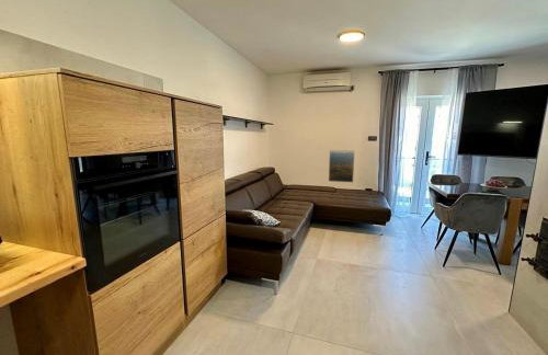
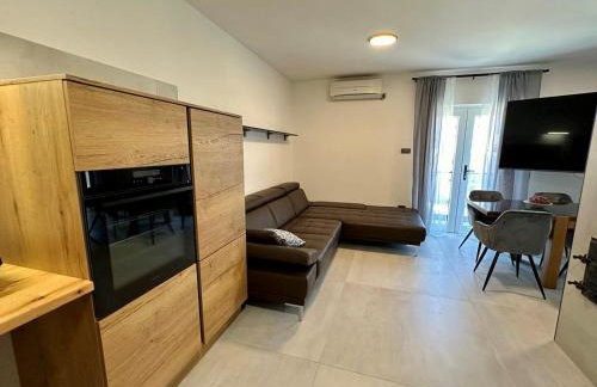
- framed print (341, 165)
